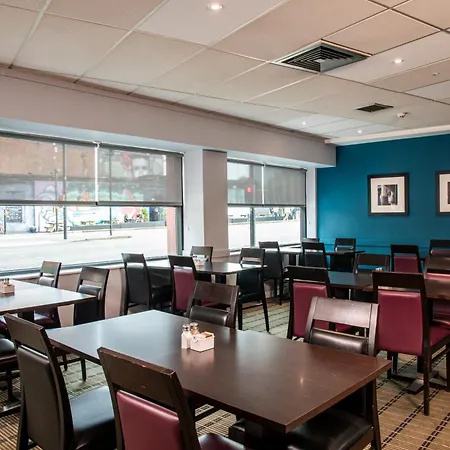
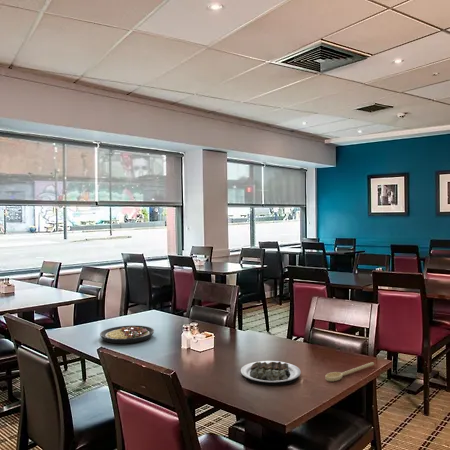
+ spoon (351, 370)
+ plate (127, 333)
+ plate (270, 370)
